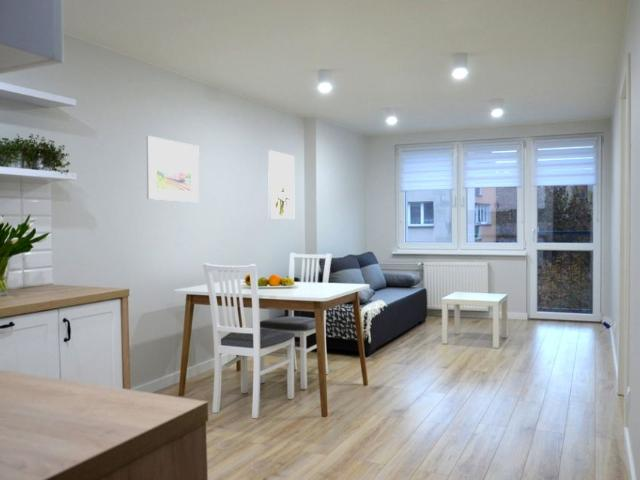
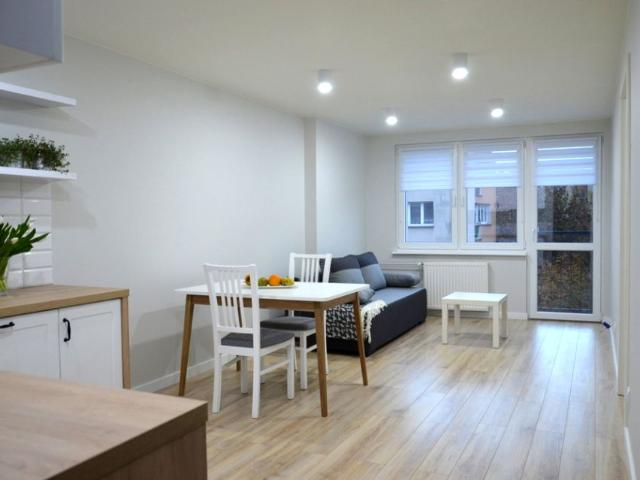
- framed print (174, 170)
- wall art (281, 186)
